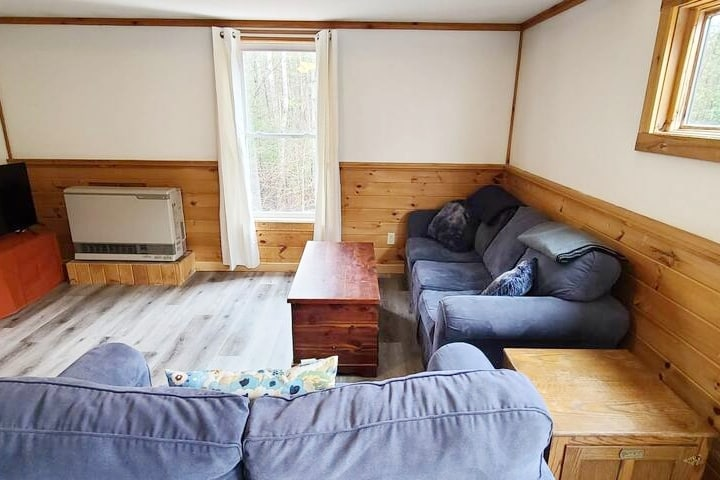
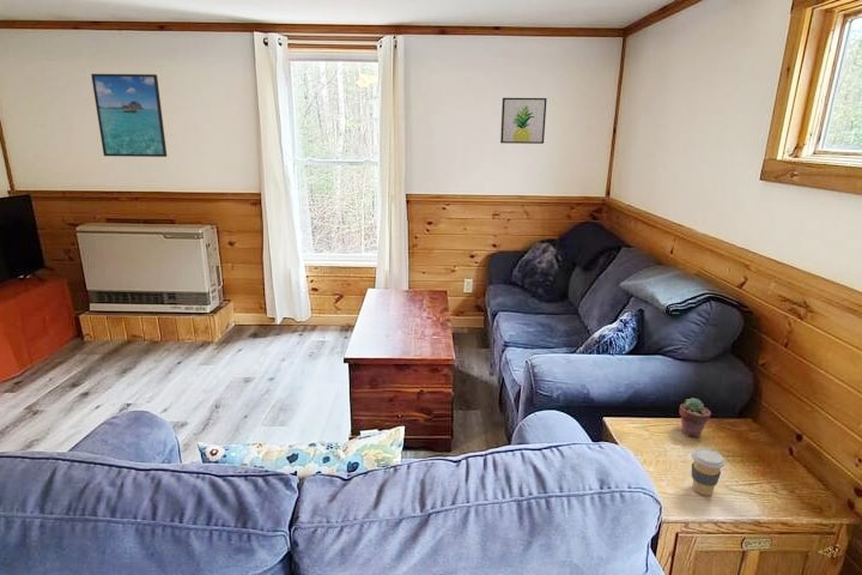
+ coffee cup (705, 472)
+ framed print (129, 116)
+ potted succulent (693, 416)
+ wall art (523, 121)
